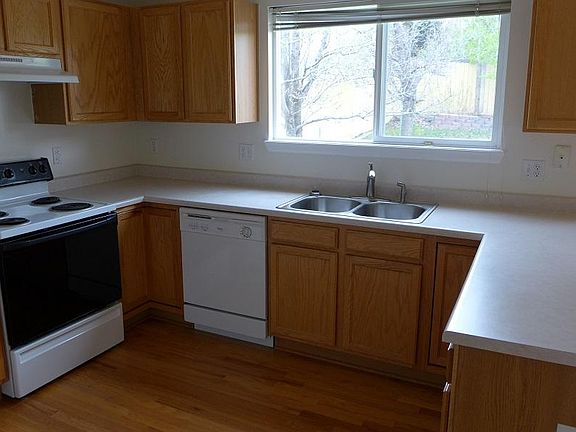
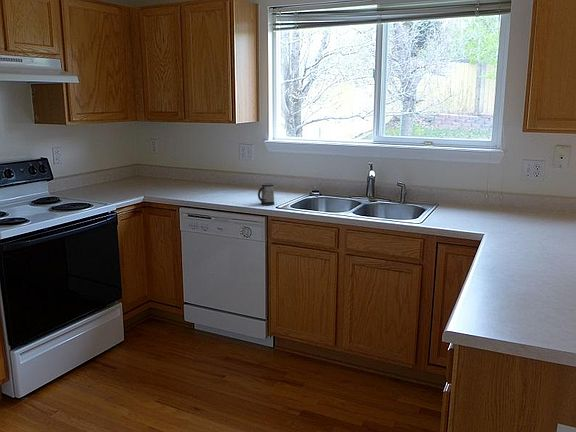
+ mug (265, 194)
